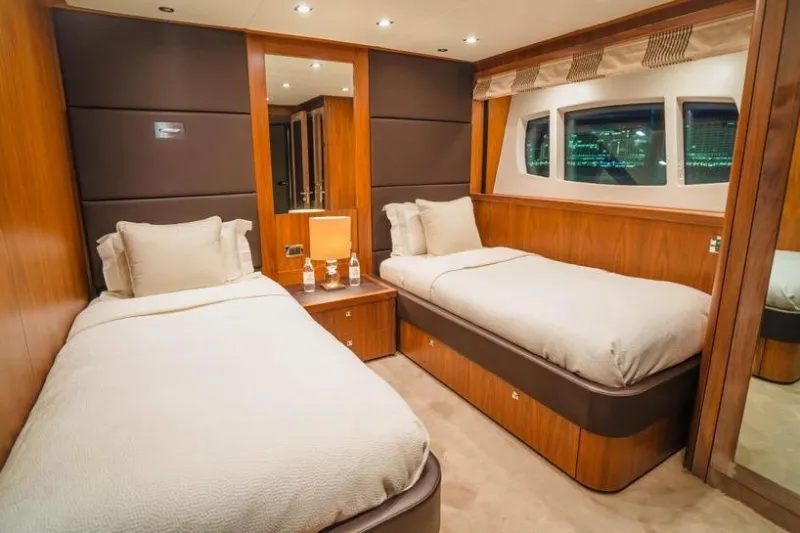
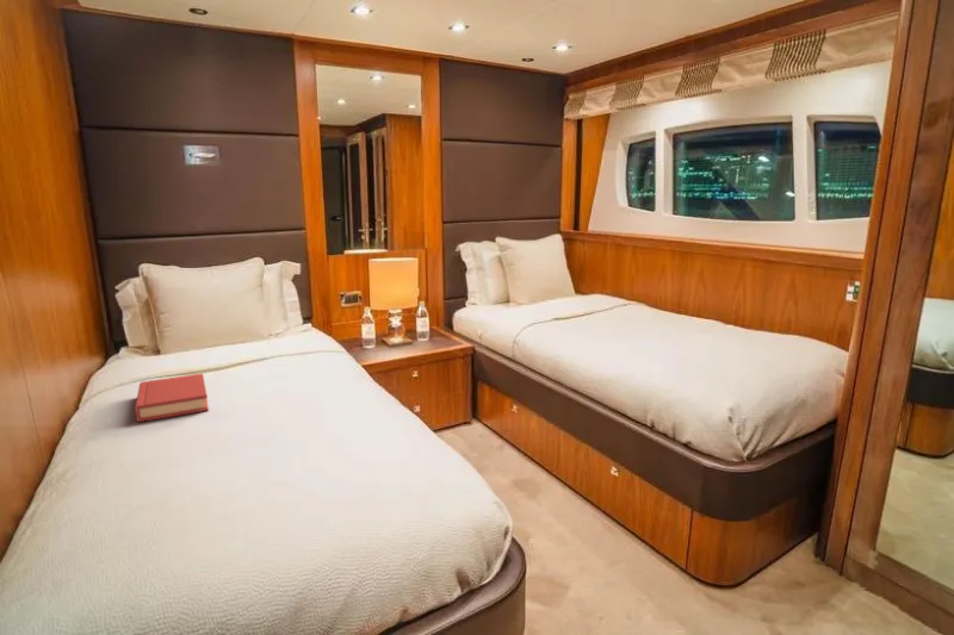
+ hardback book (172, 396)
